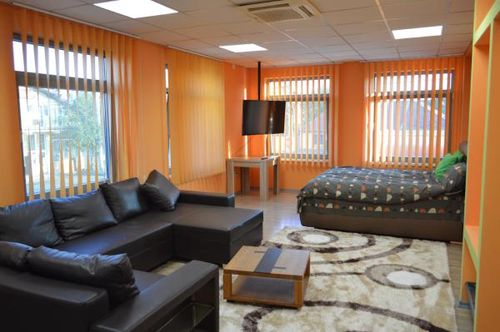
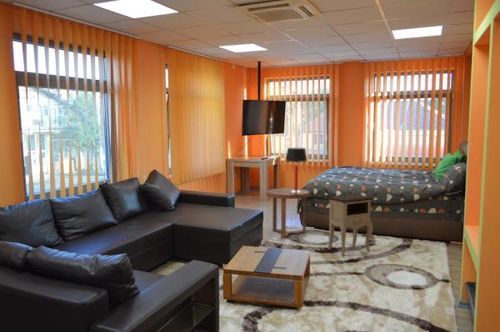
+ nightstand (350, 223)
+ side table (285, 212)
+ table lamp (296, 169)
